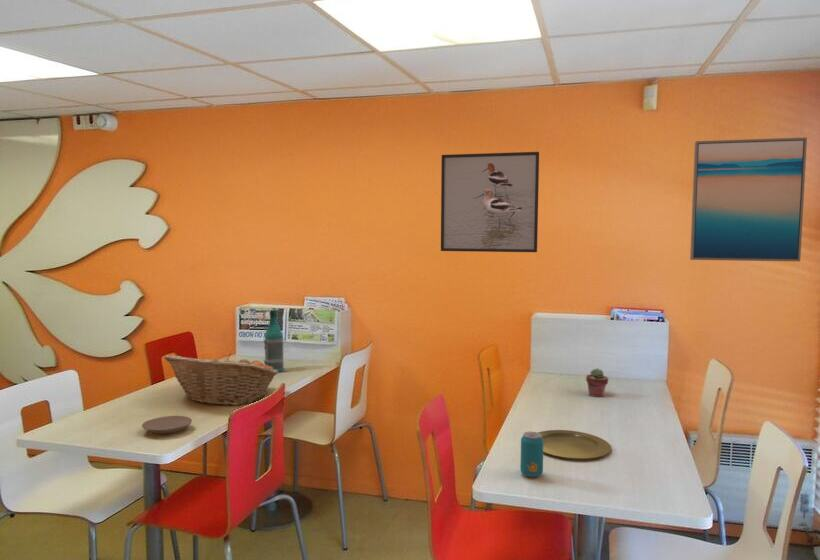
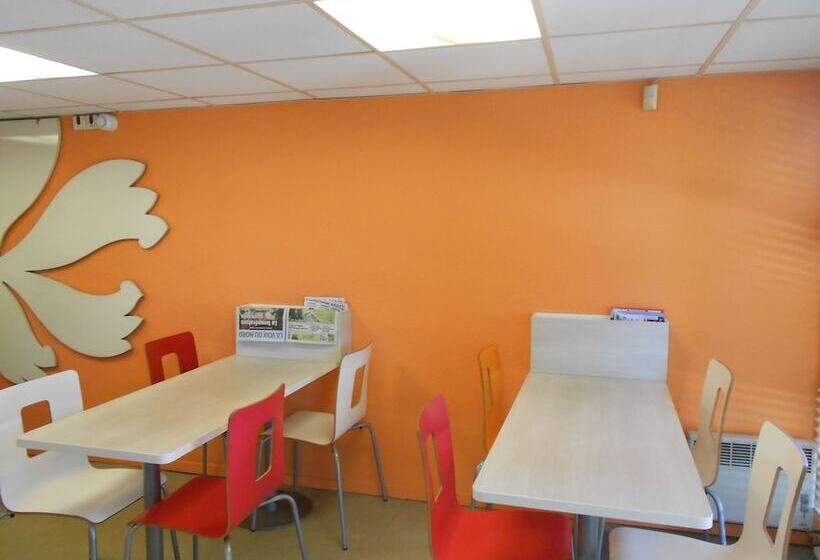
- beverage can (531, 454)
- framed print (488, 202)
- fruit basket (222, 373)
- wall art (746, 200)
- plate (167, 426)
- bottle (273, 340)
- potted succulent (596, 382)
- plate (569, 443)
